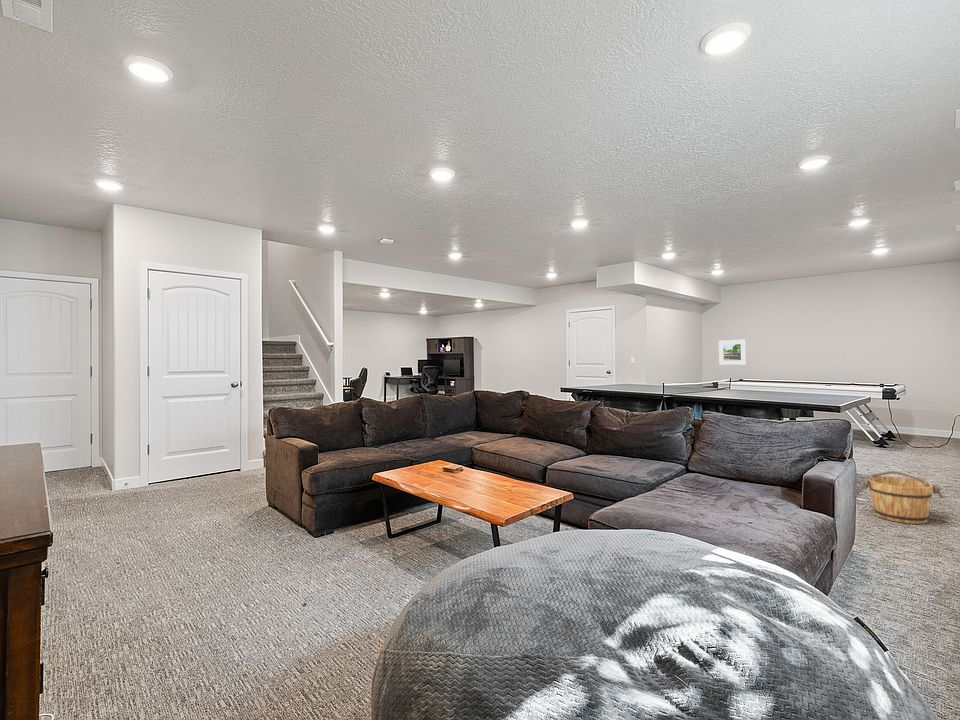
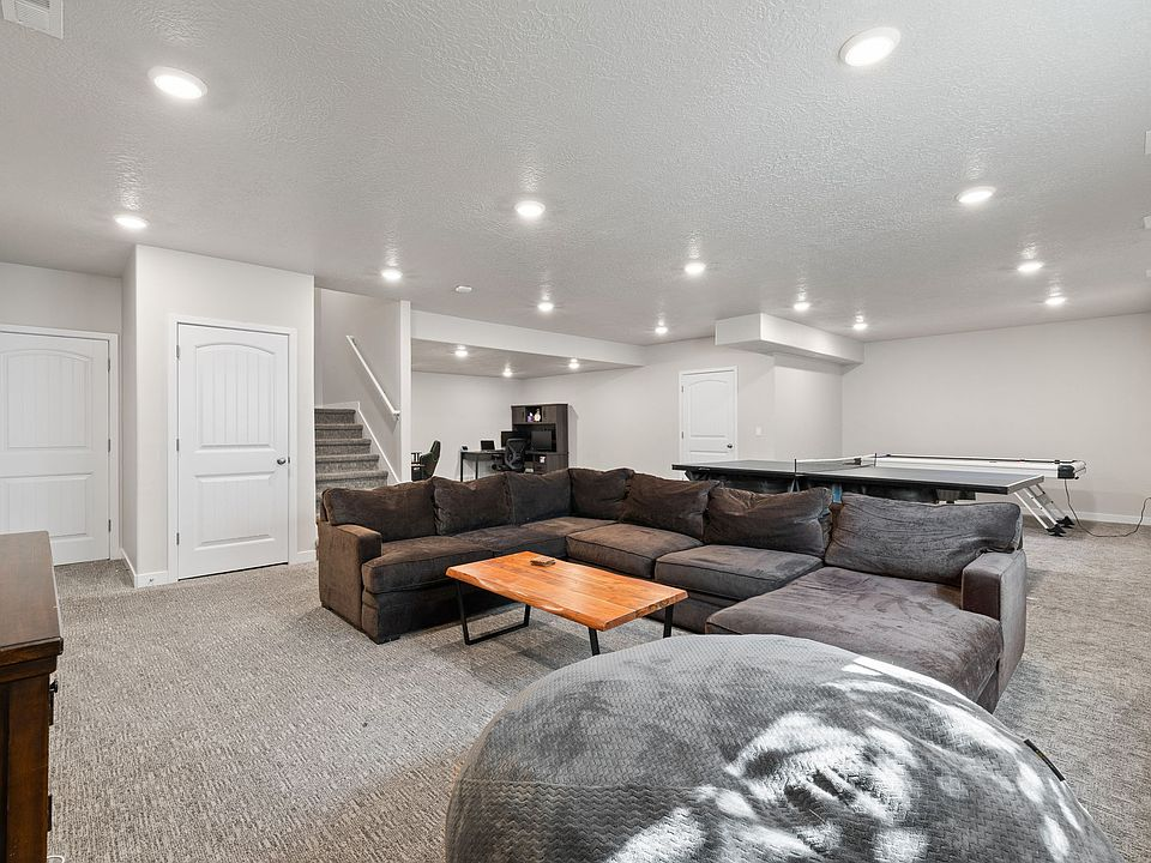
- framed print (732, 352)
- bucket (899, 496)
